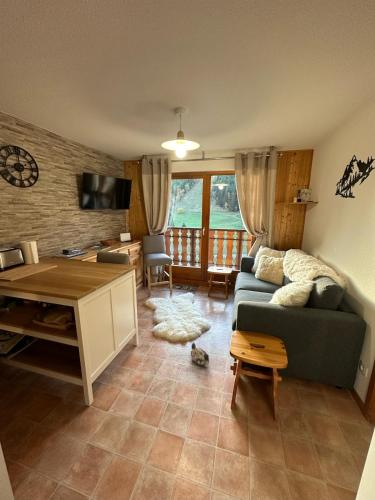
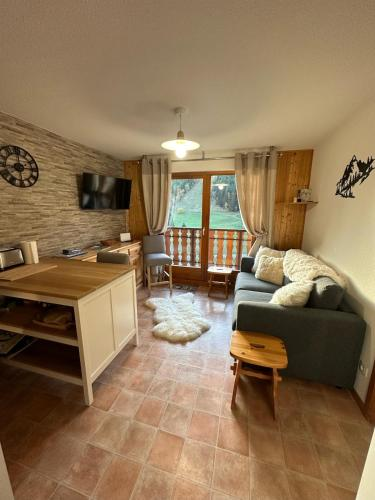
- plush toy (199, 355)
